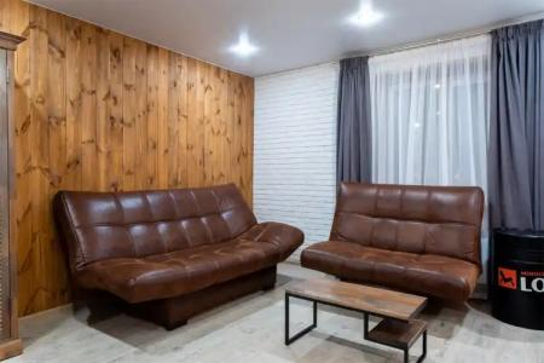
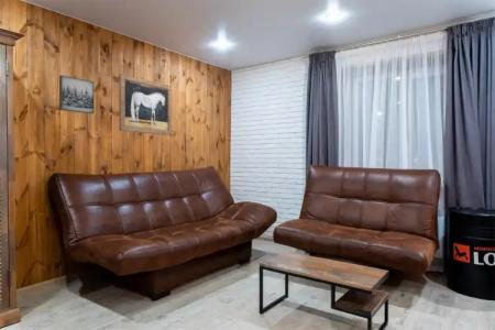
+ wall art (147, 107)
+ wall art (77, 95)
